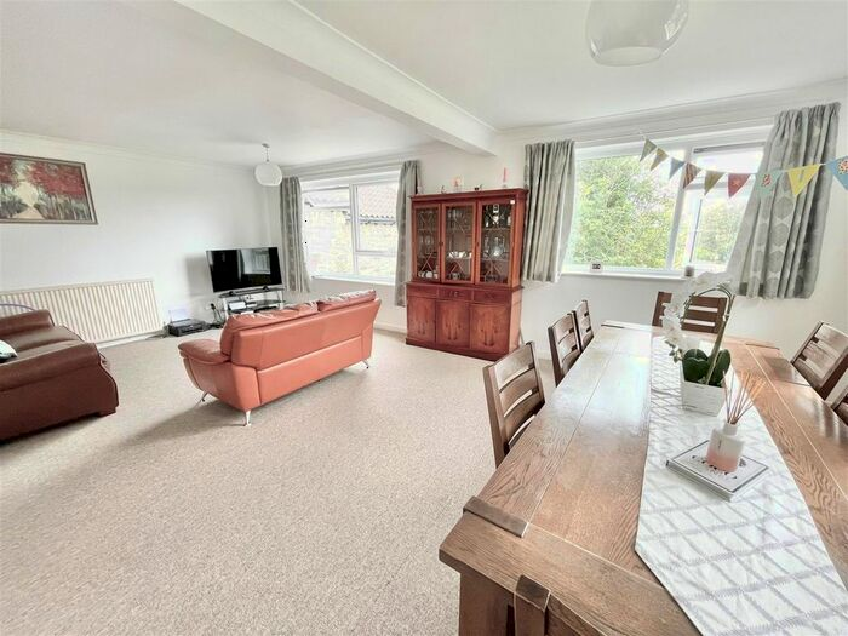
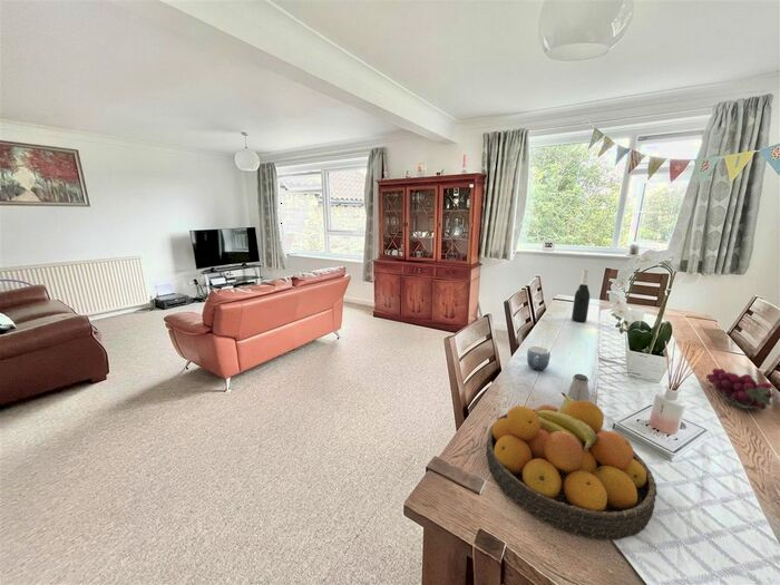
+ saltshaker (578, 390)
+ wine bottle (582, 295)
+ fruit bowl (564, 442)
+ grapes (738, 386)
+ mug (537, 360)
